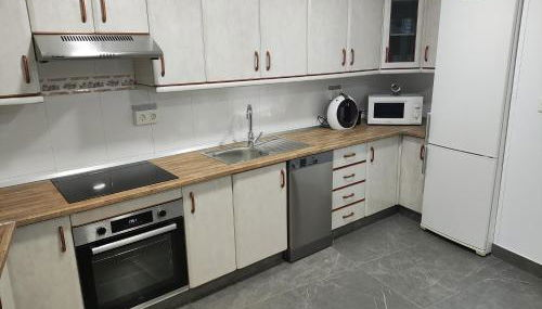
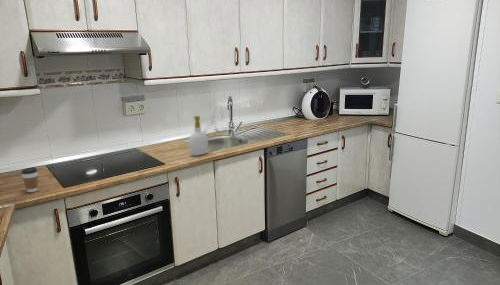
+ coffee cup (30, 180)
+ soap bottle (197, 135)
